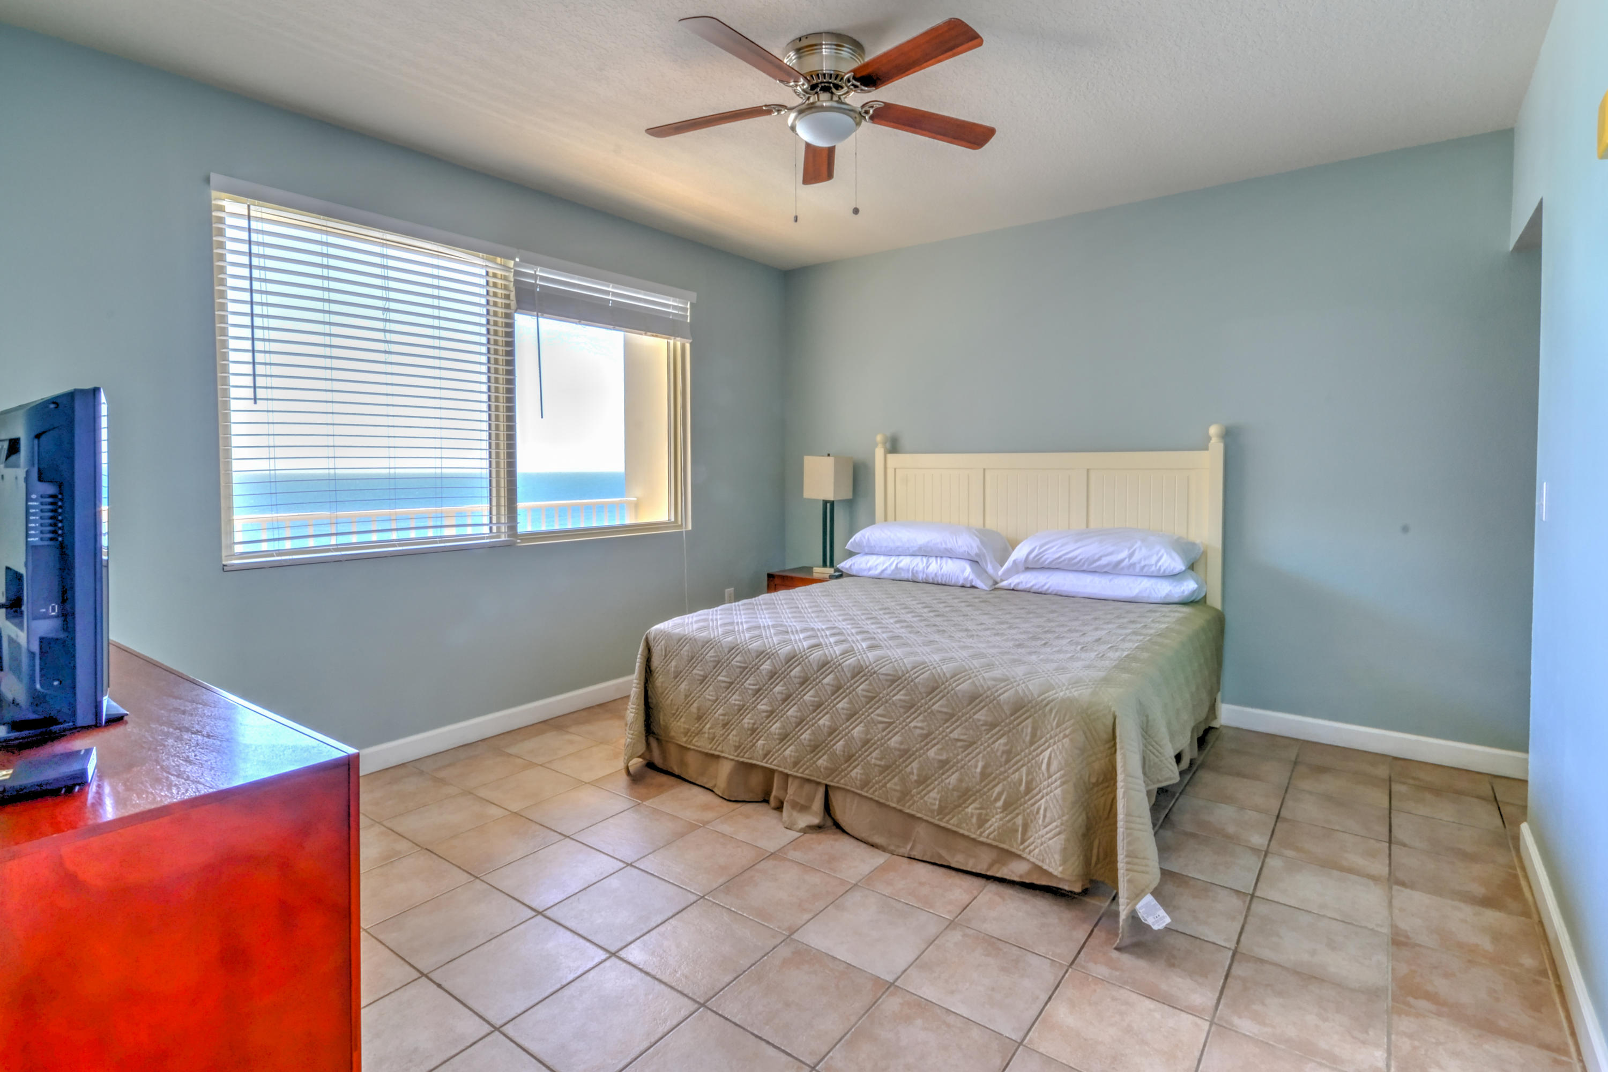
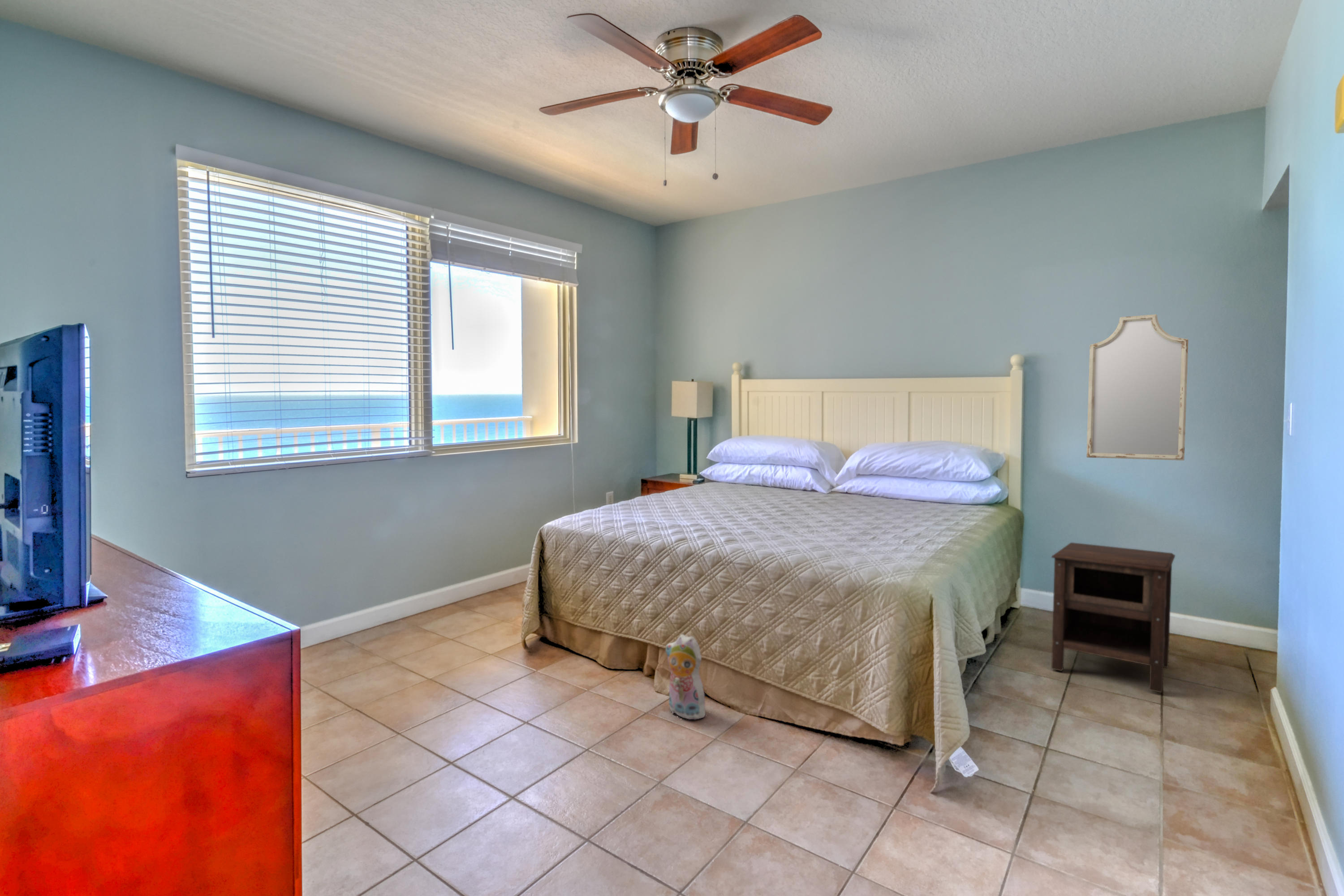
+ nightstand (1112, 611)
+ home mirror (1136, 388)
+ plush toy (684, 674)
